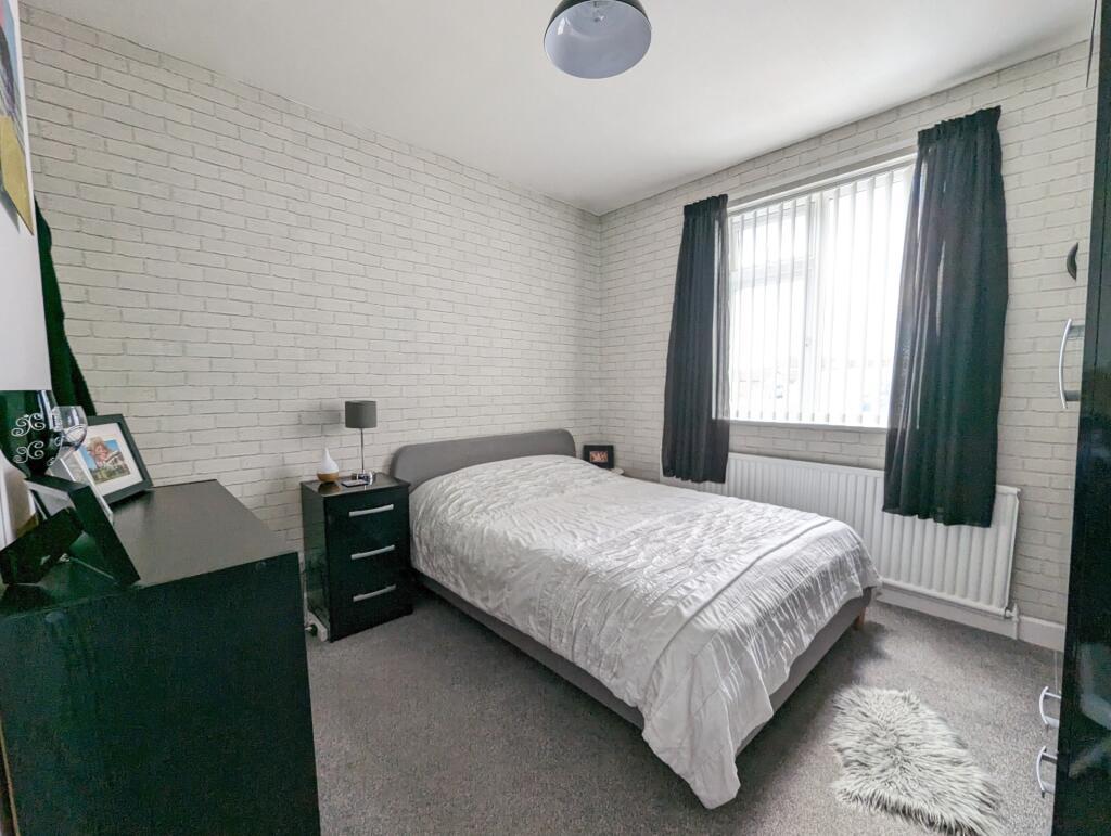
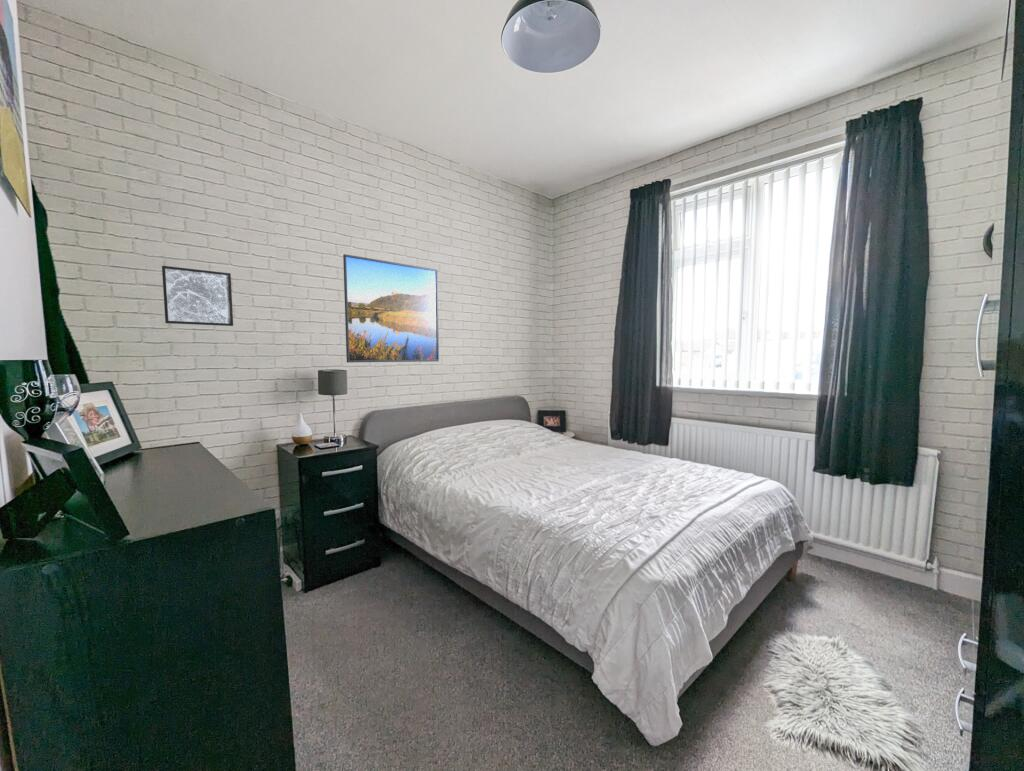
+ wall art (199, 297)
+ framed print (395, 312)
